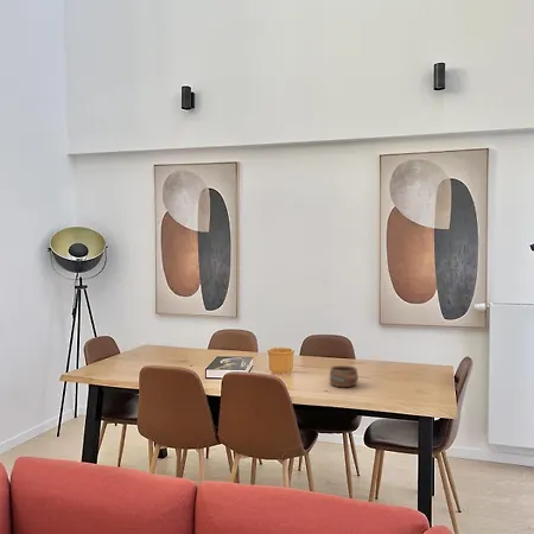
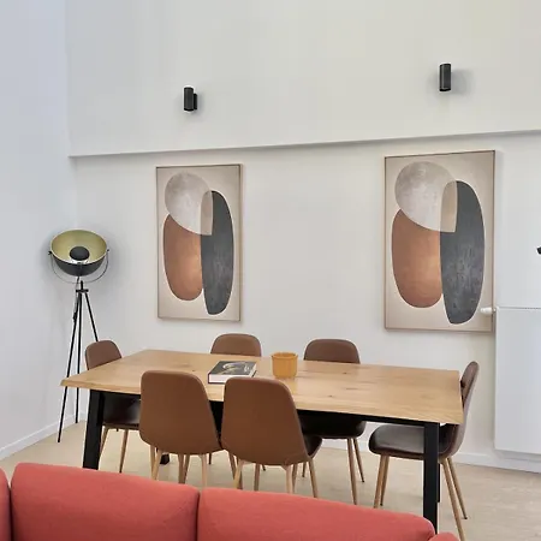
- pottery (343, 376)
